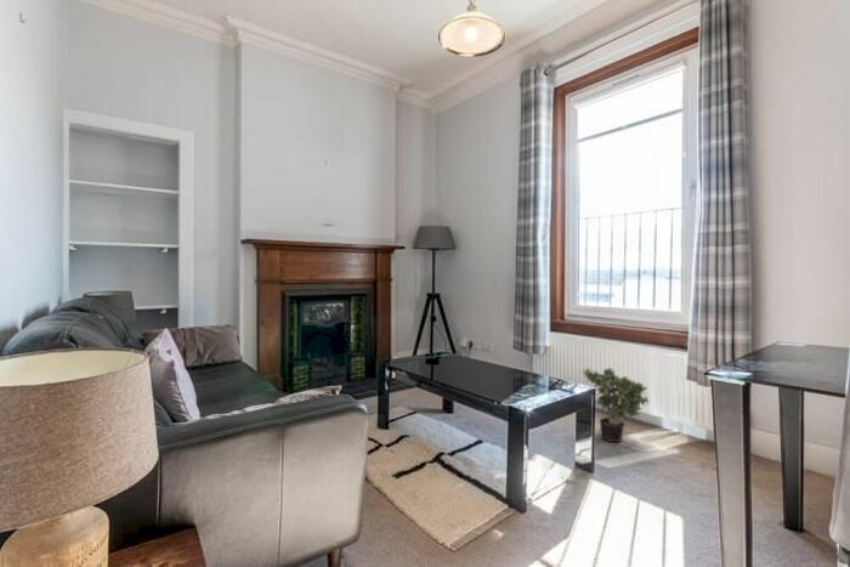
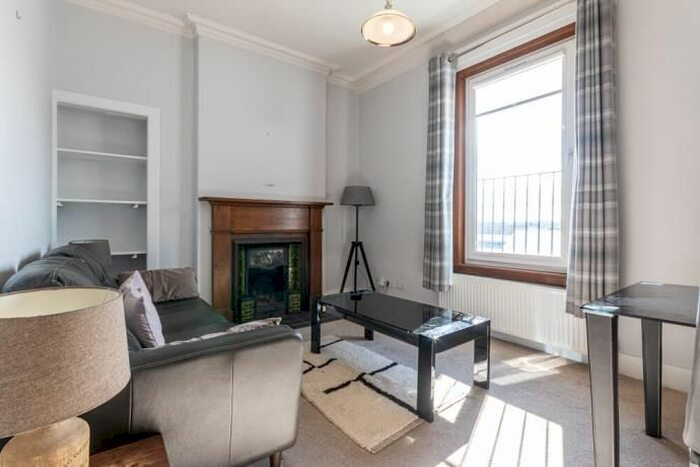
- potted plant (612, 404)
